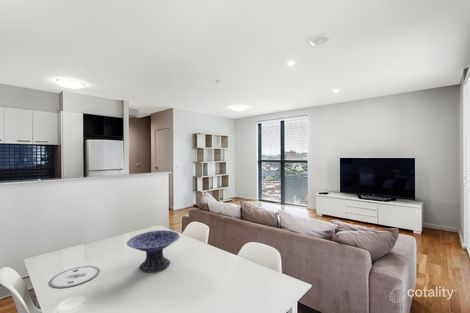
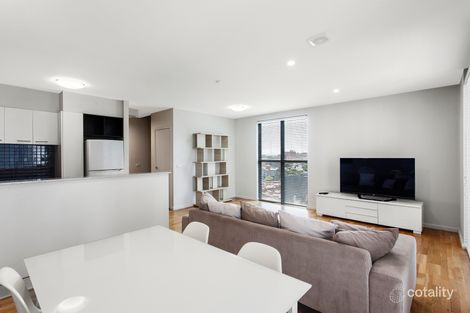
- decorative bowl (154, 251)
- plate (75, 275)
